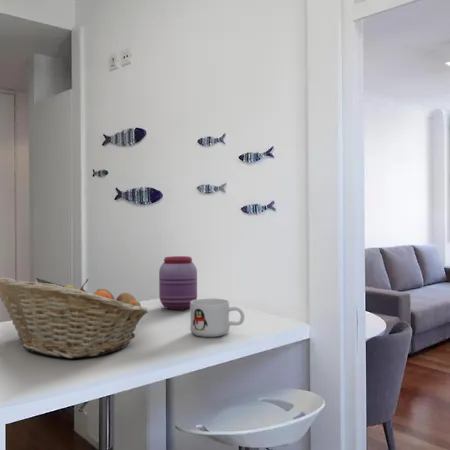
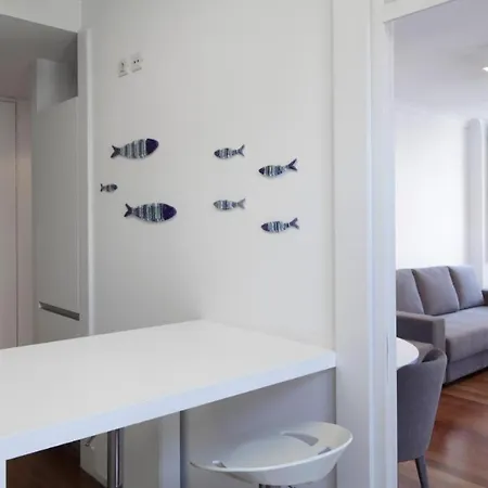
- mug (217, 317)
- fruit basket (69, 308)
- jar (178, 282)
